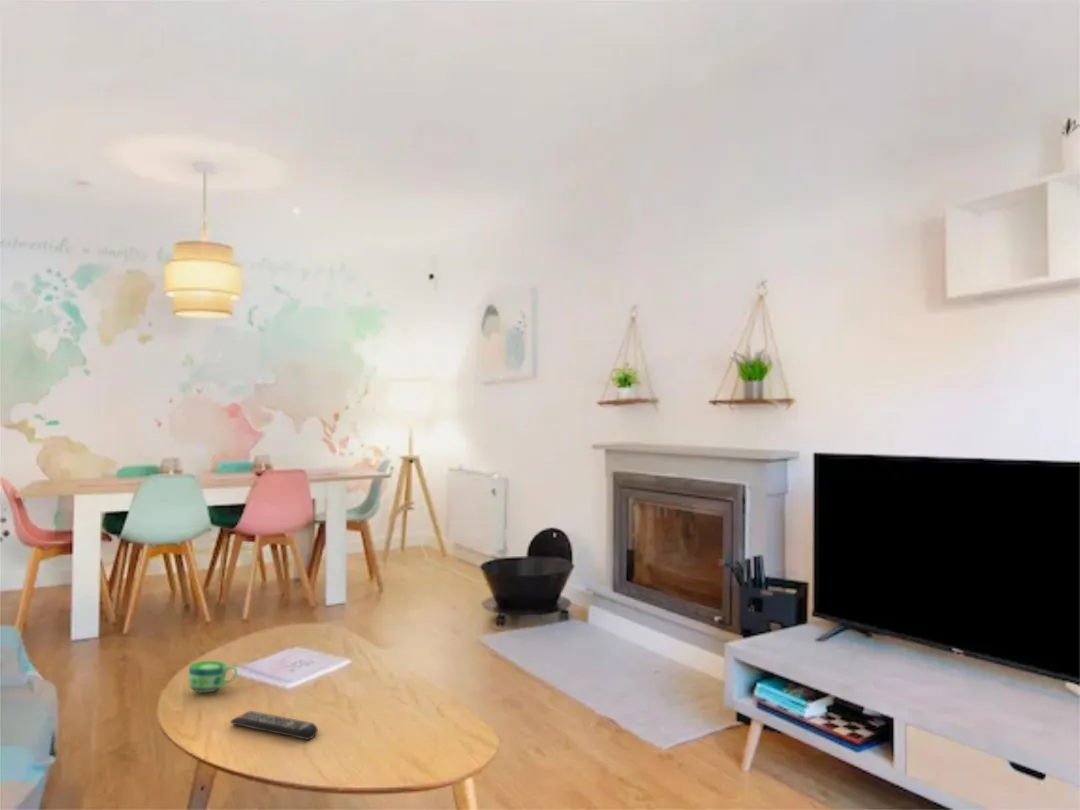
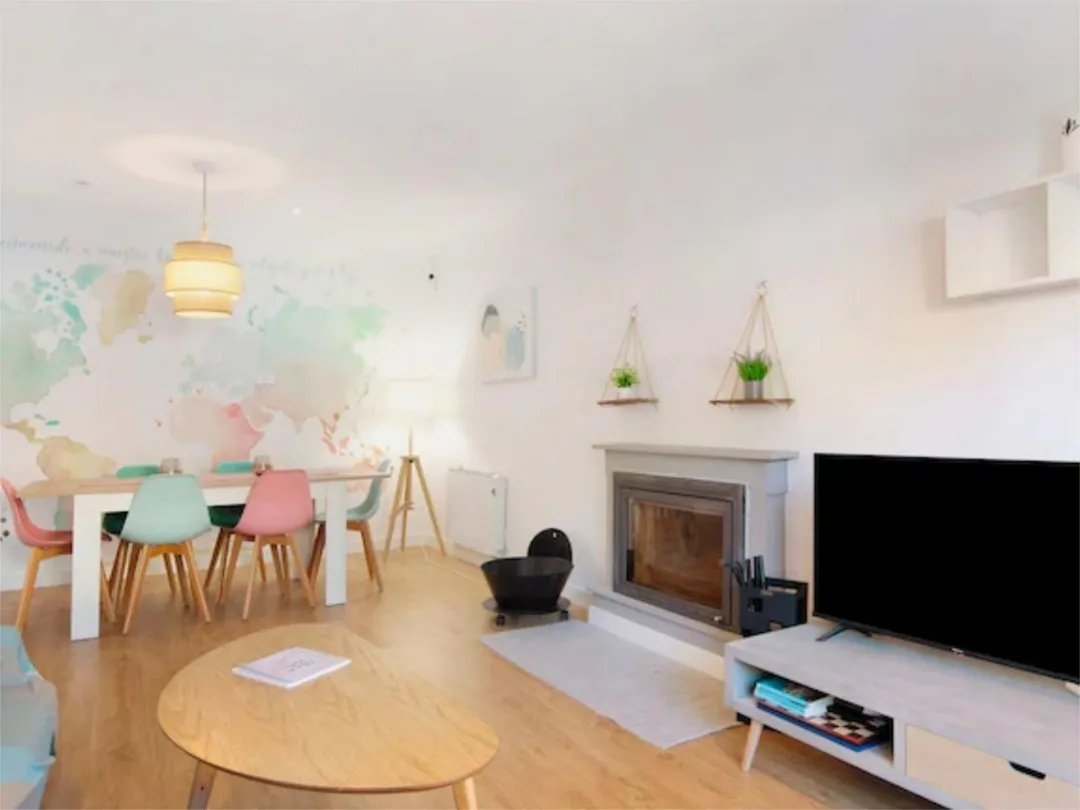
- remote control (273, 725)
- cup (213, 676)
